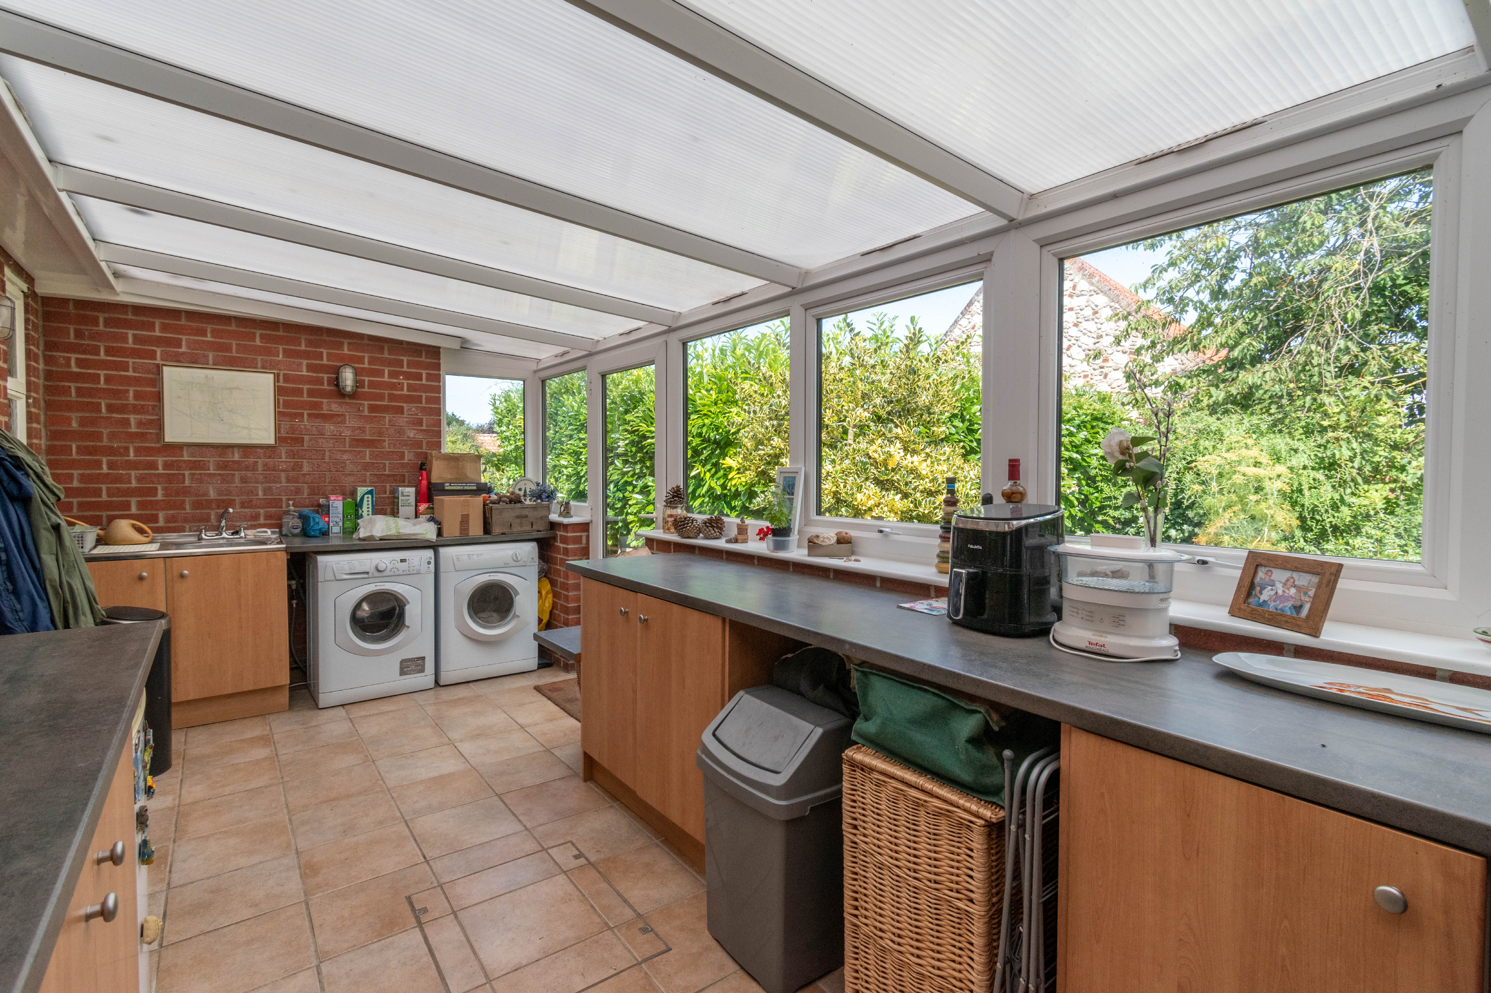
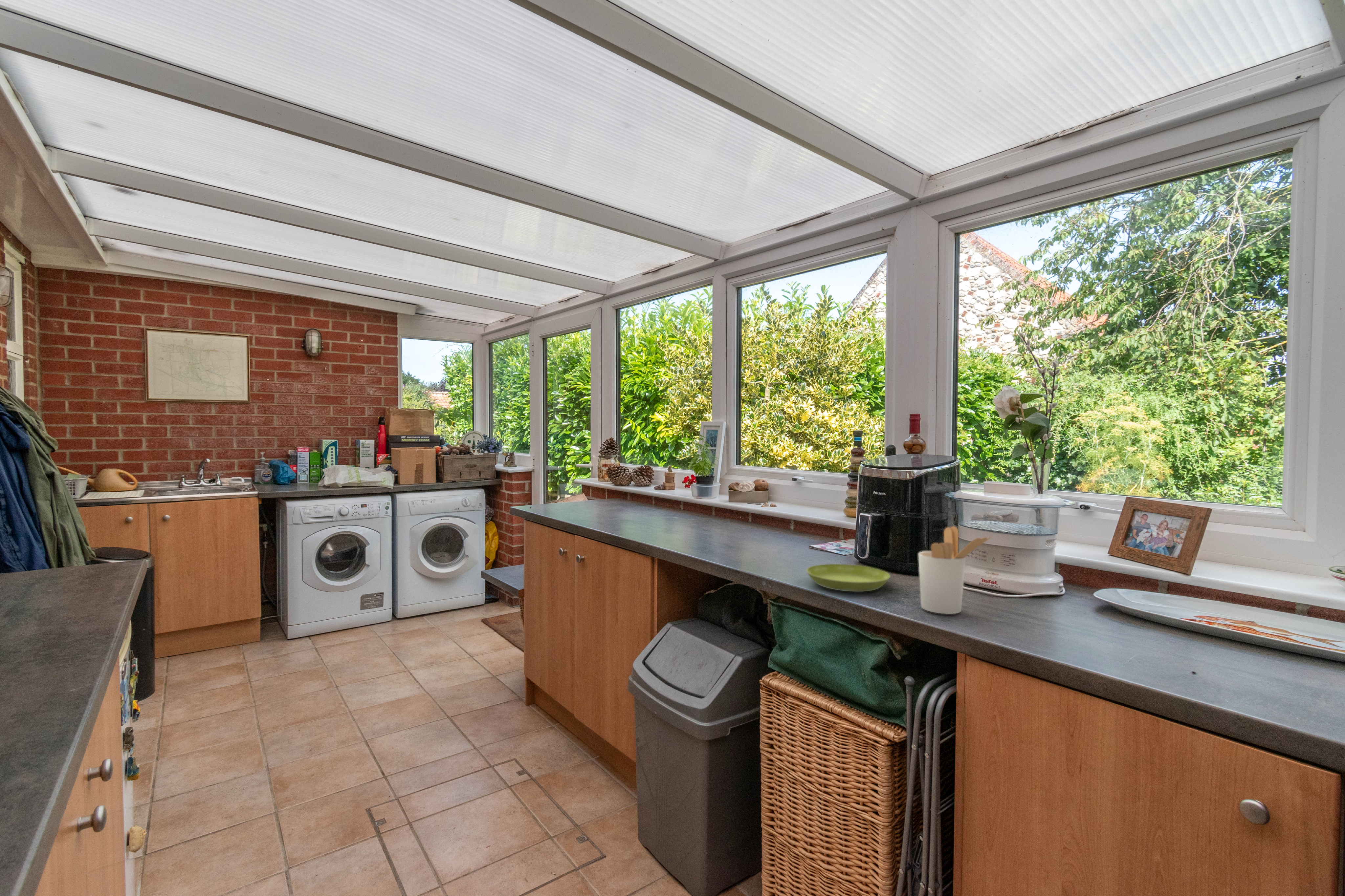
+ utensil holder (954, 570)
+ saucer (847, 578)
